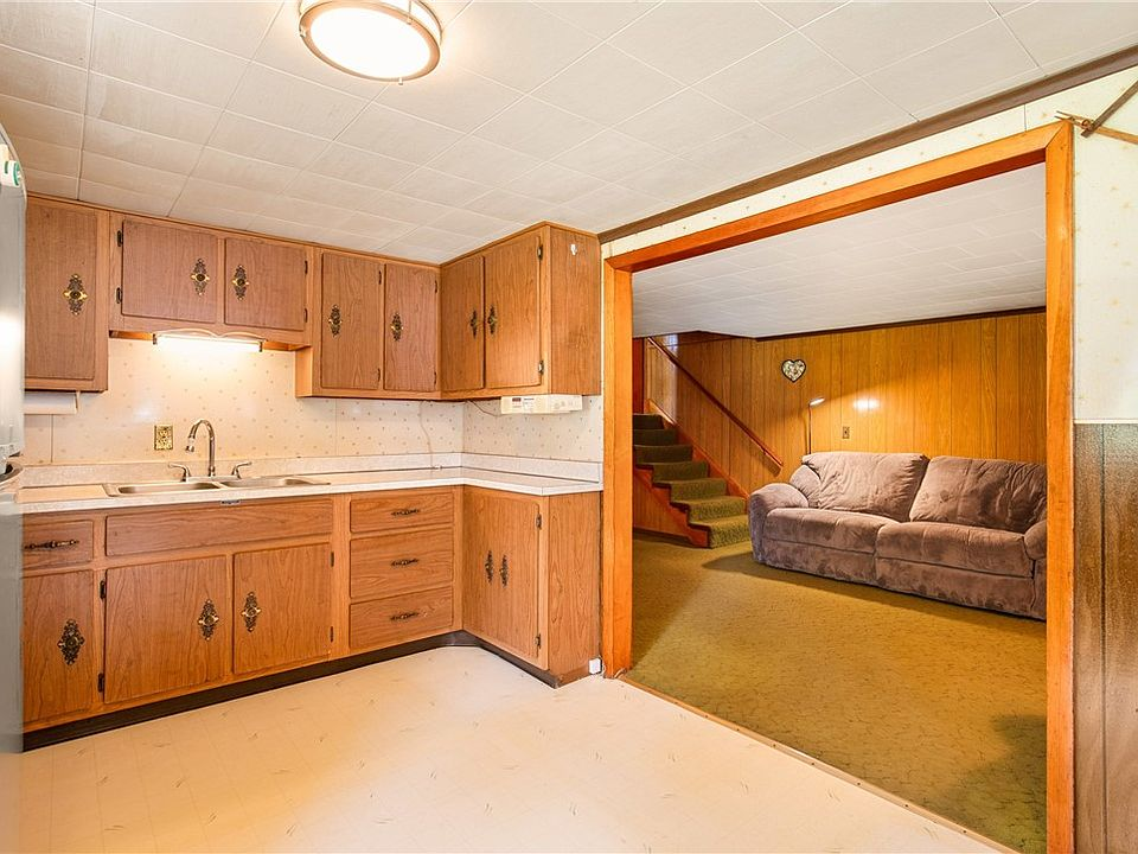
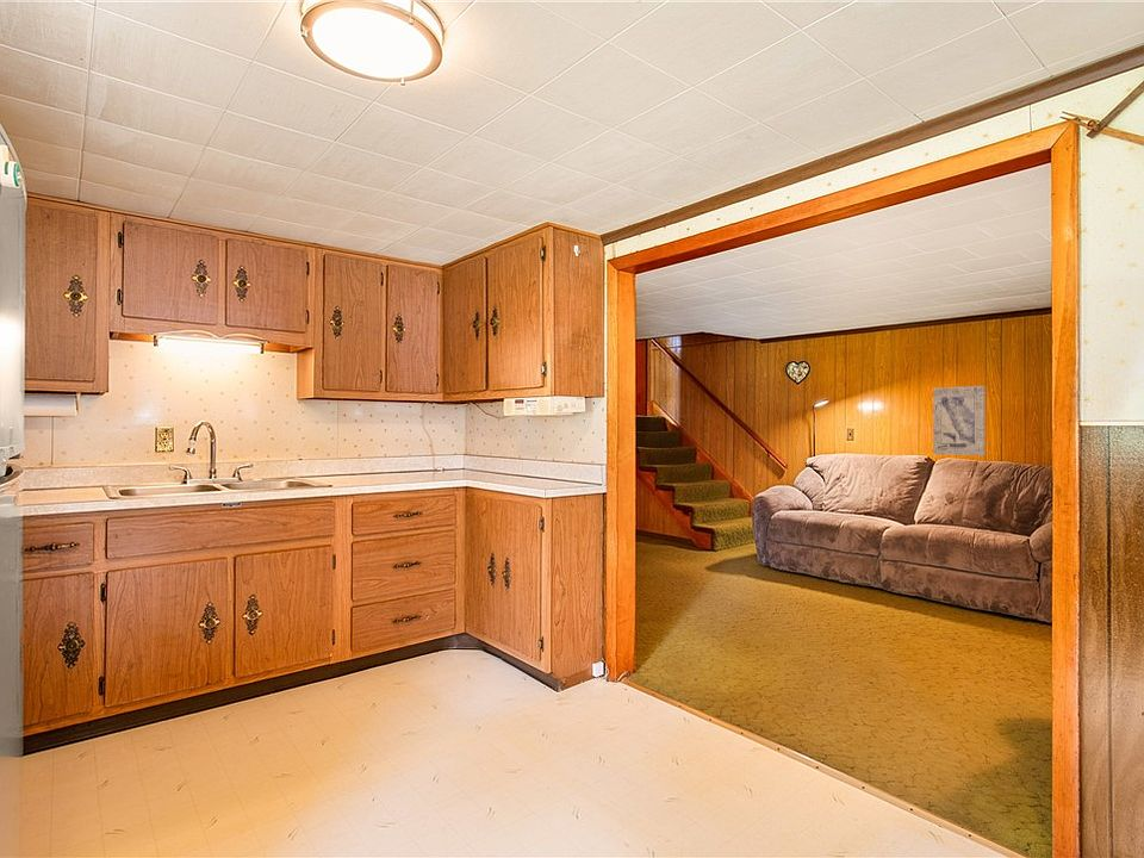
+ wall art (958, 421)
